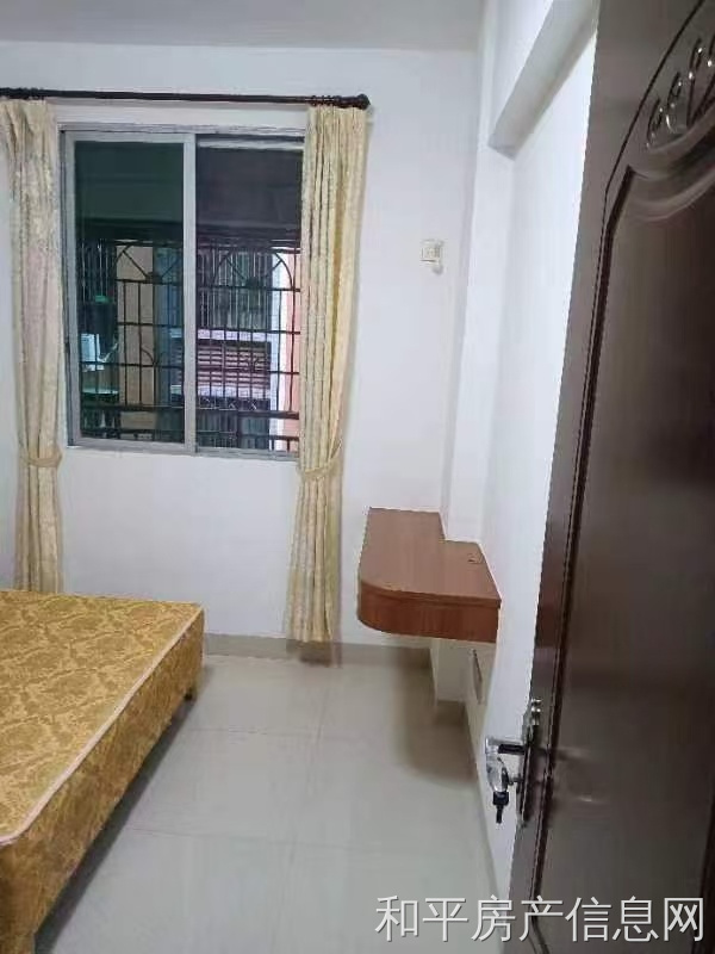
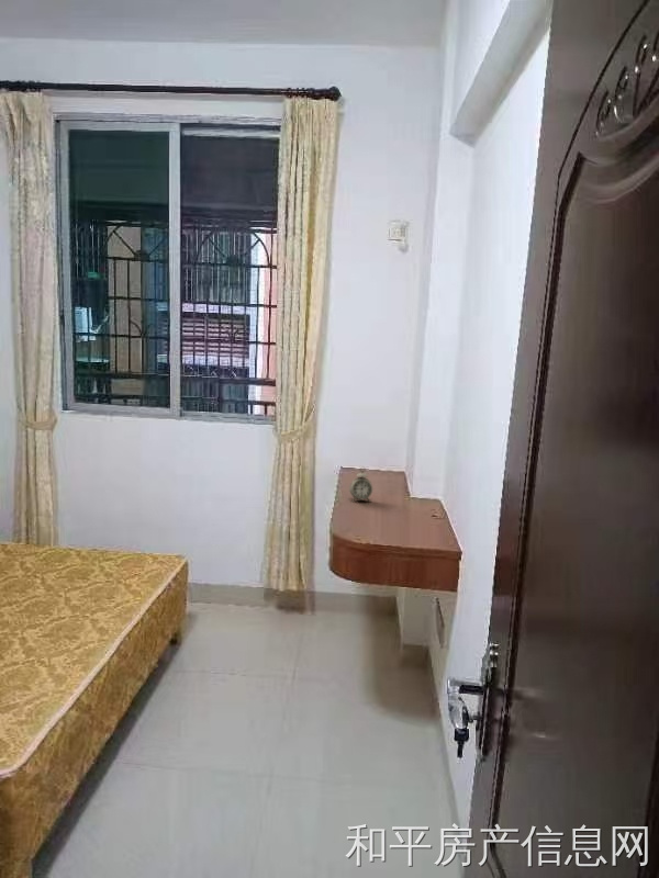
+ alarm clock (361, 484)
